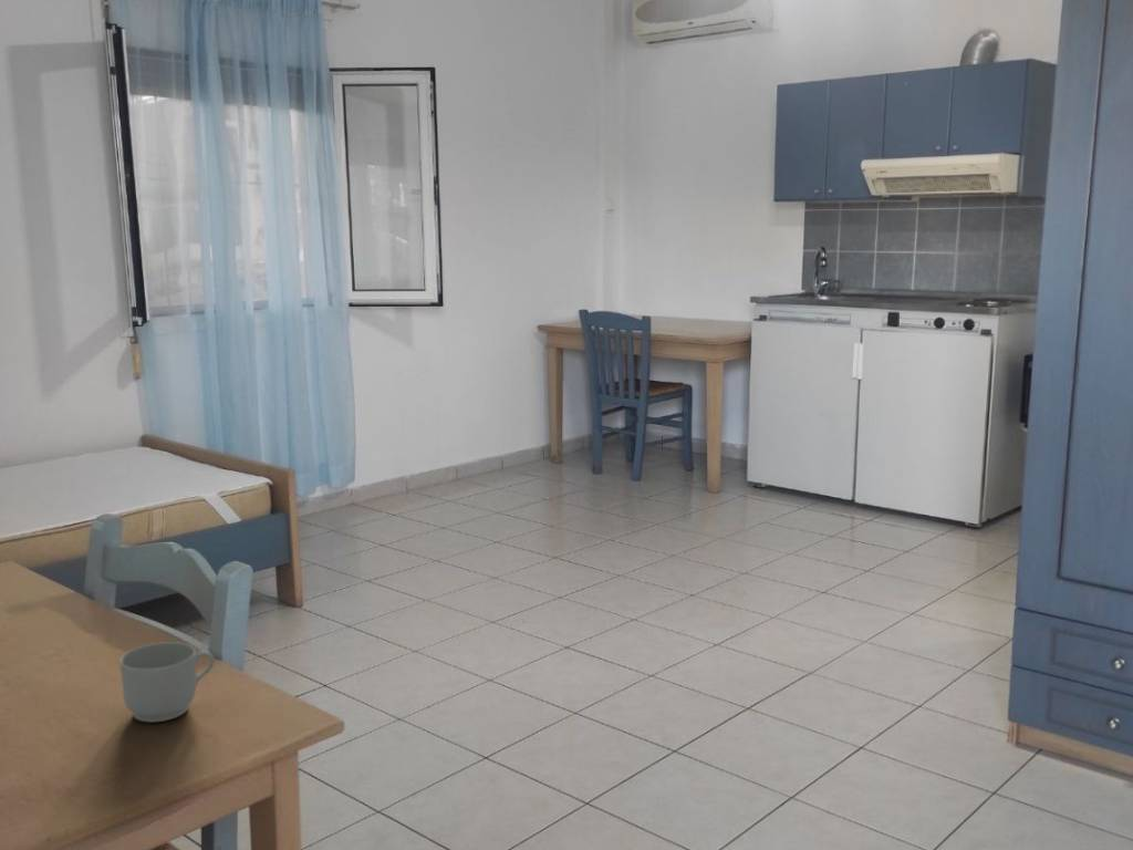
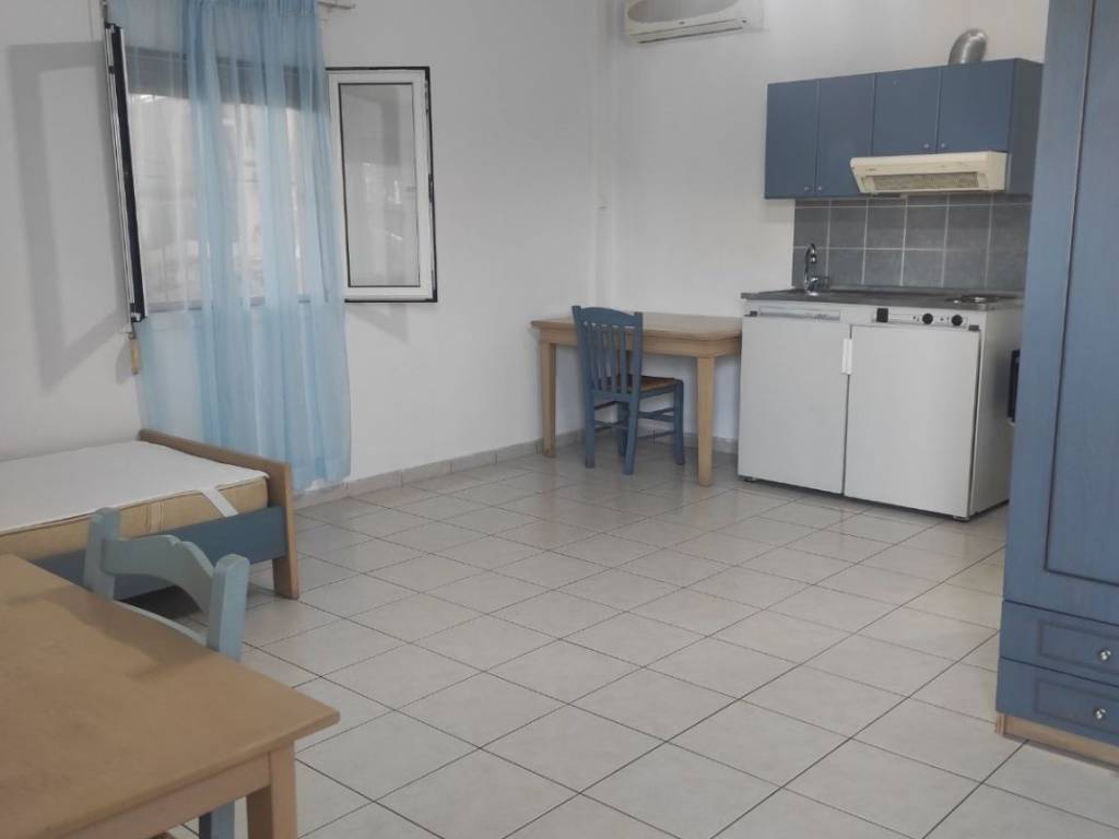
- mug (169, 681)
